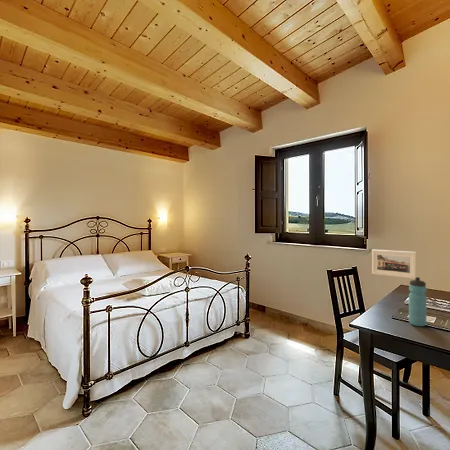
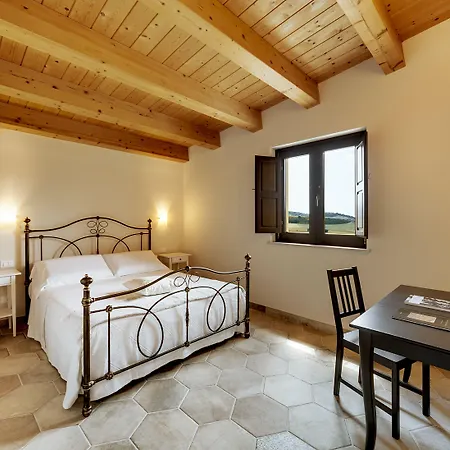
- water bottle (417, 300)
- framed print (393, 263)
